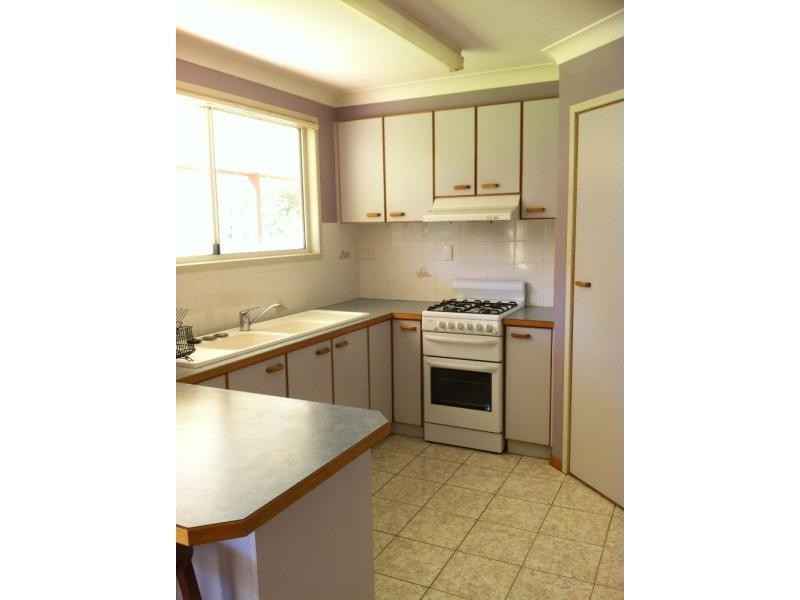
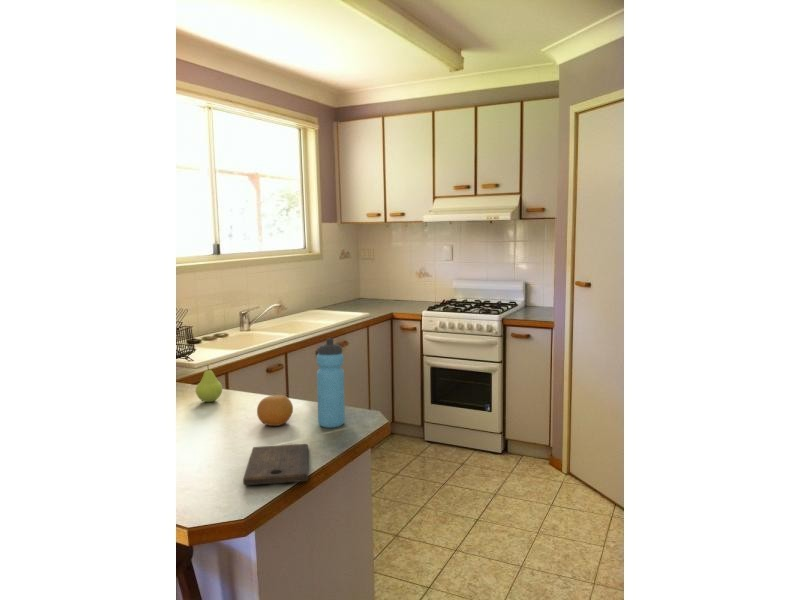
+ cutting board (278, 462)
+ water bottle (330, 381)
+ fruit (275, 410)
+ fruit (208, 383)
